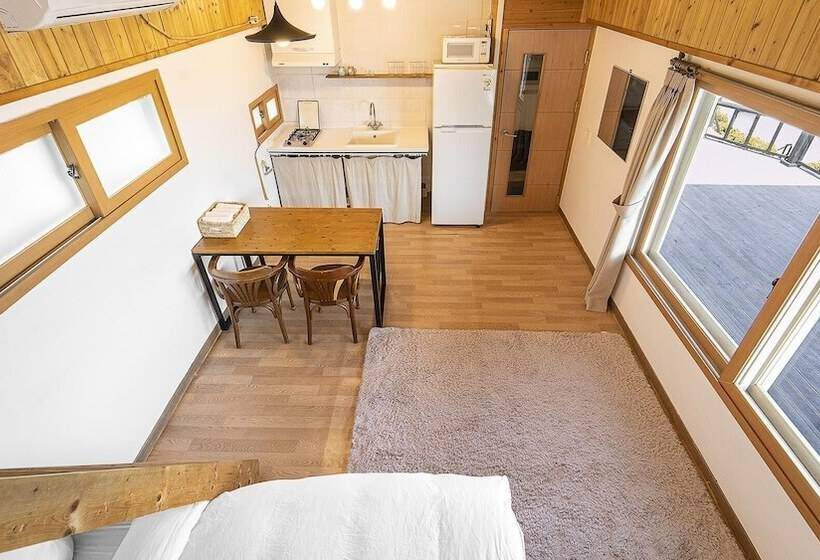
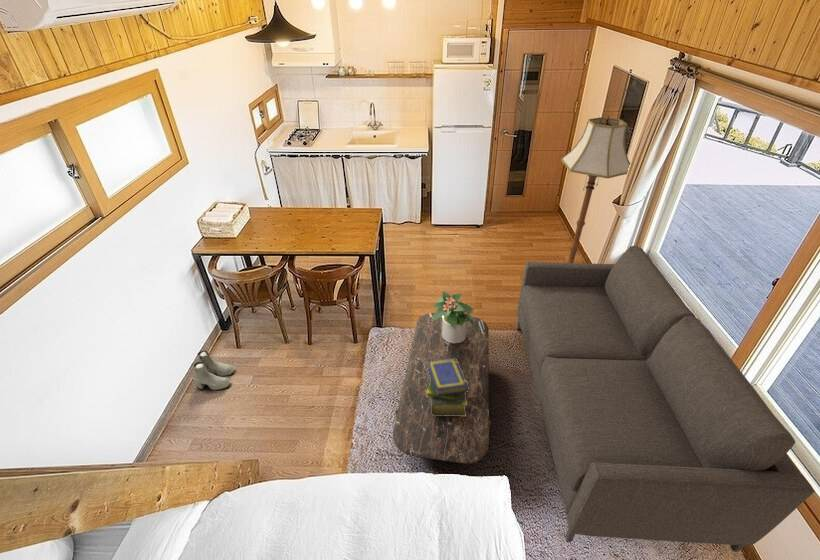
+ sofa (614, 366)
+ stack of books (446, 385)
+ potted plant (452, 318)
+ coffee table (429, 383)
+ floor lamp (585, 206)
+ boots (211, 368)
